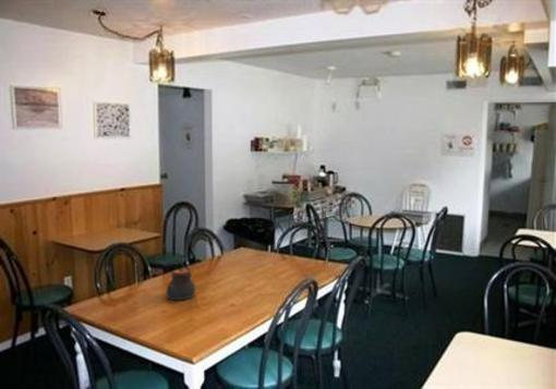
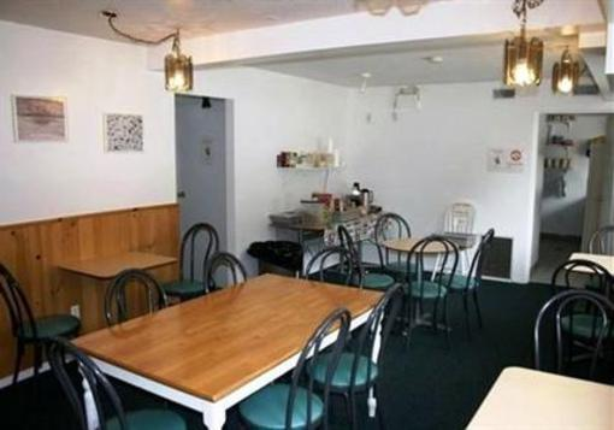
- teapot (181, 277)
